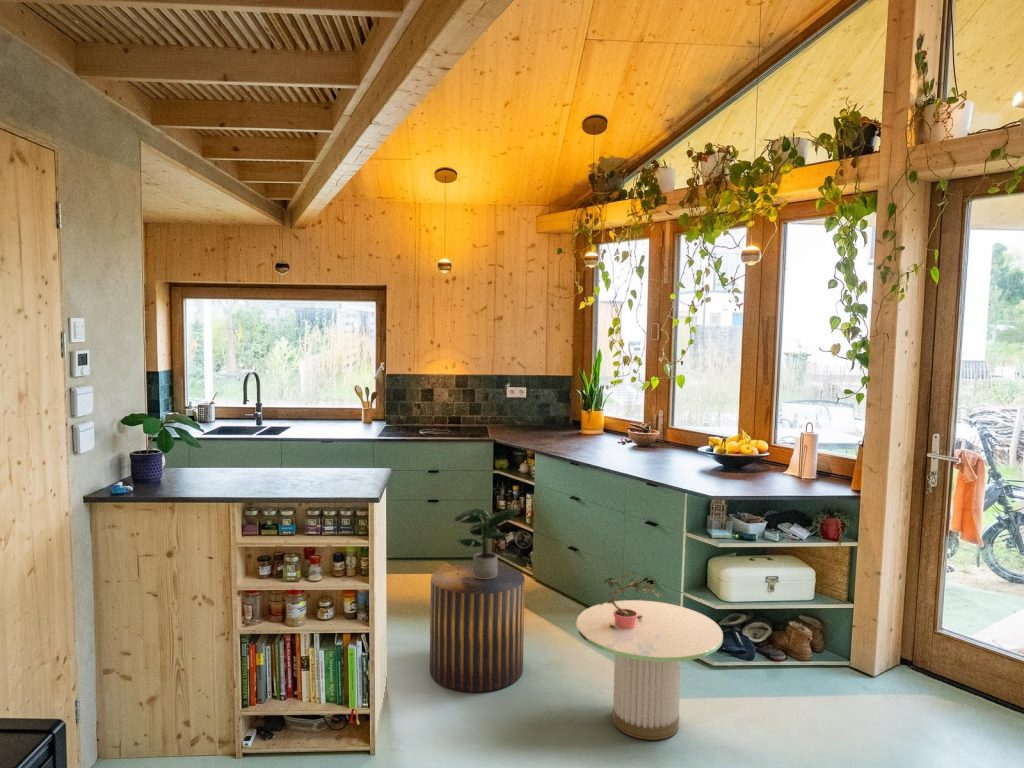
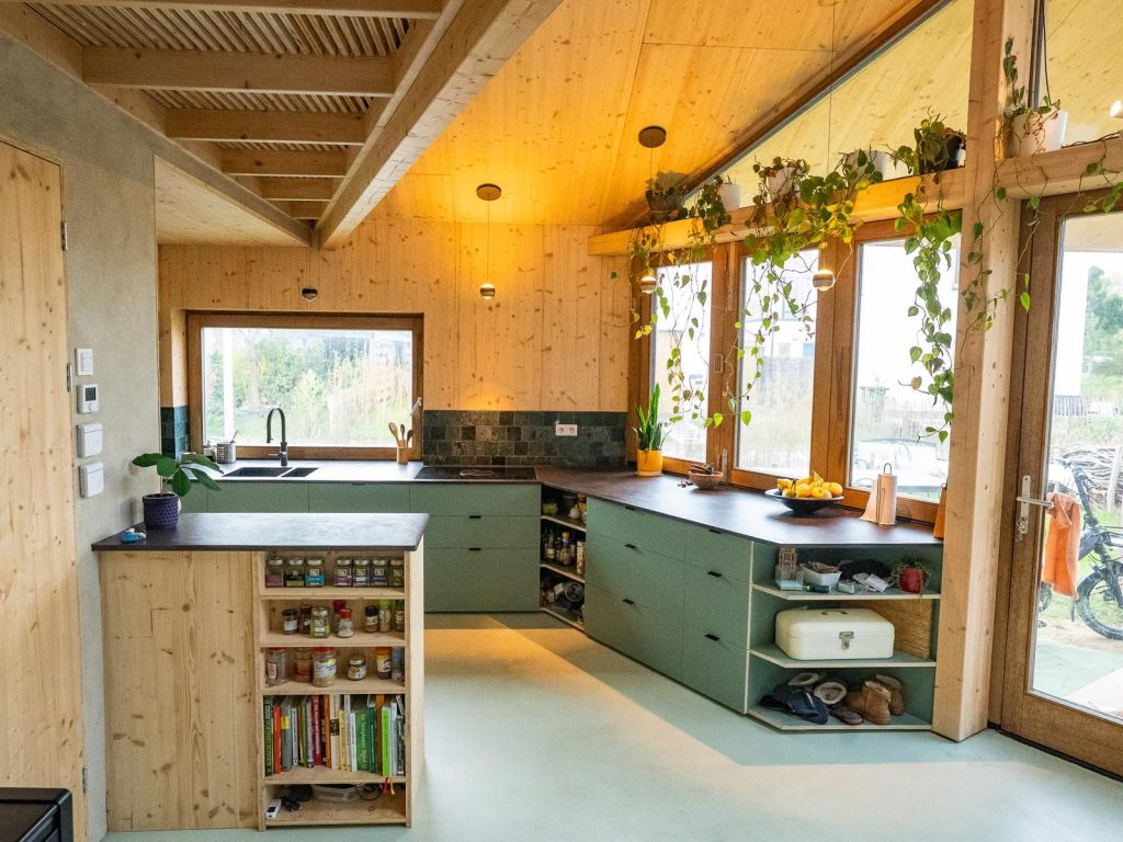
- side table (646, 674)
- stool (477, 623)
- potted plant (481, 539)
- potted plant (636, 592)
